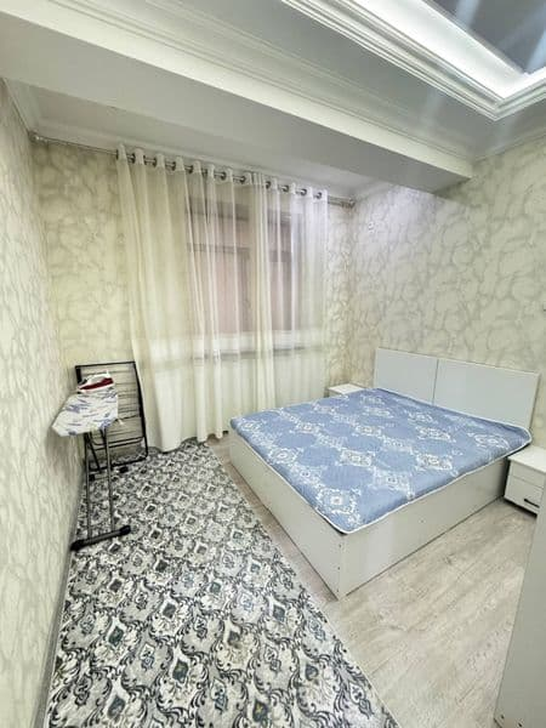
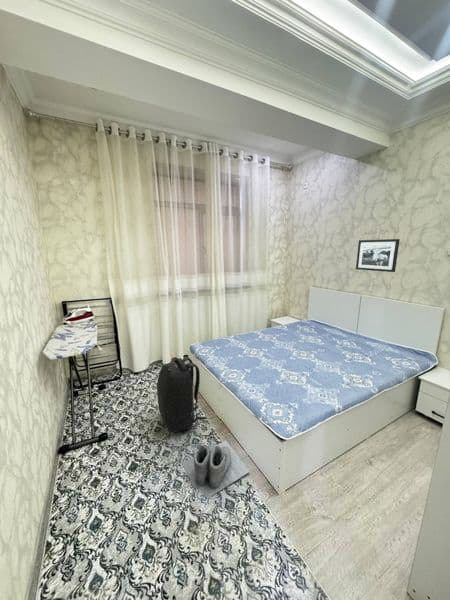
+ boots (214, 456)
+ picture frame (376, 255)
+ backpack (181, 390)
